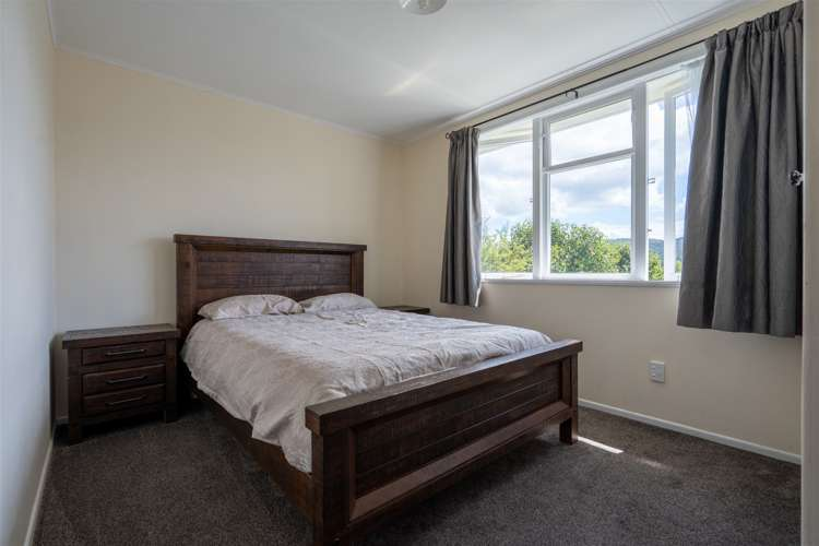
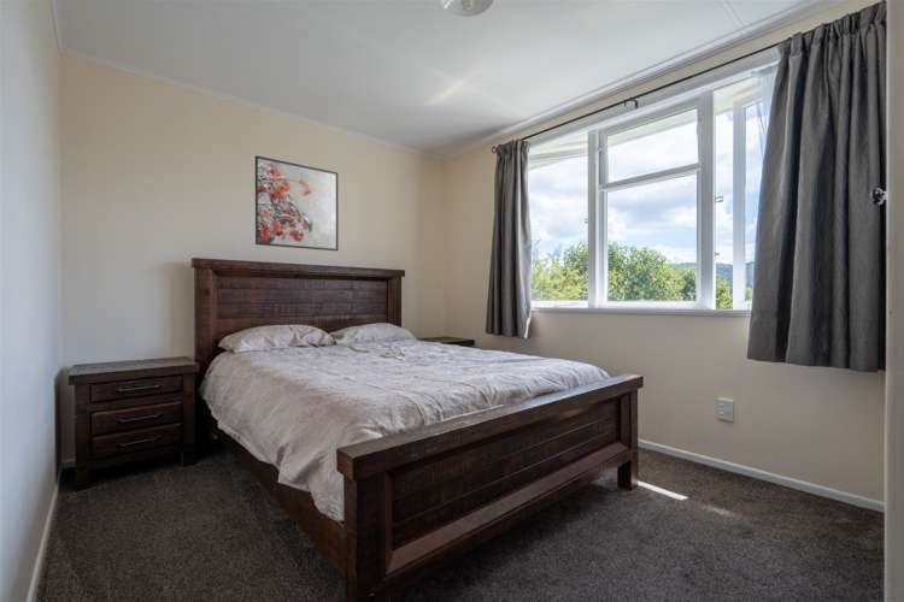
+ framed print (299, 206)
